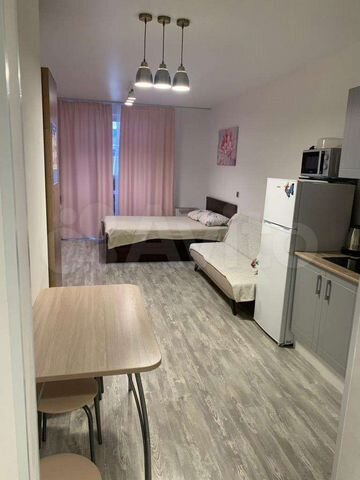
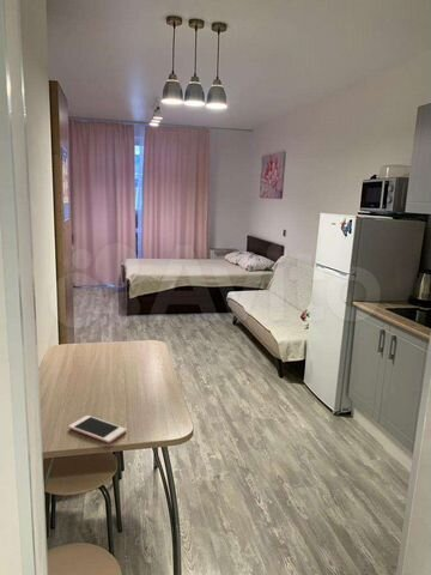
+ cell phone (97, 428)
